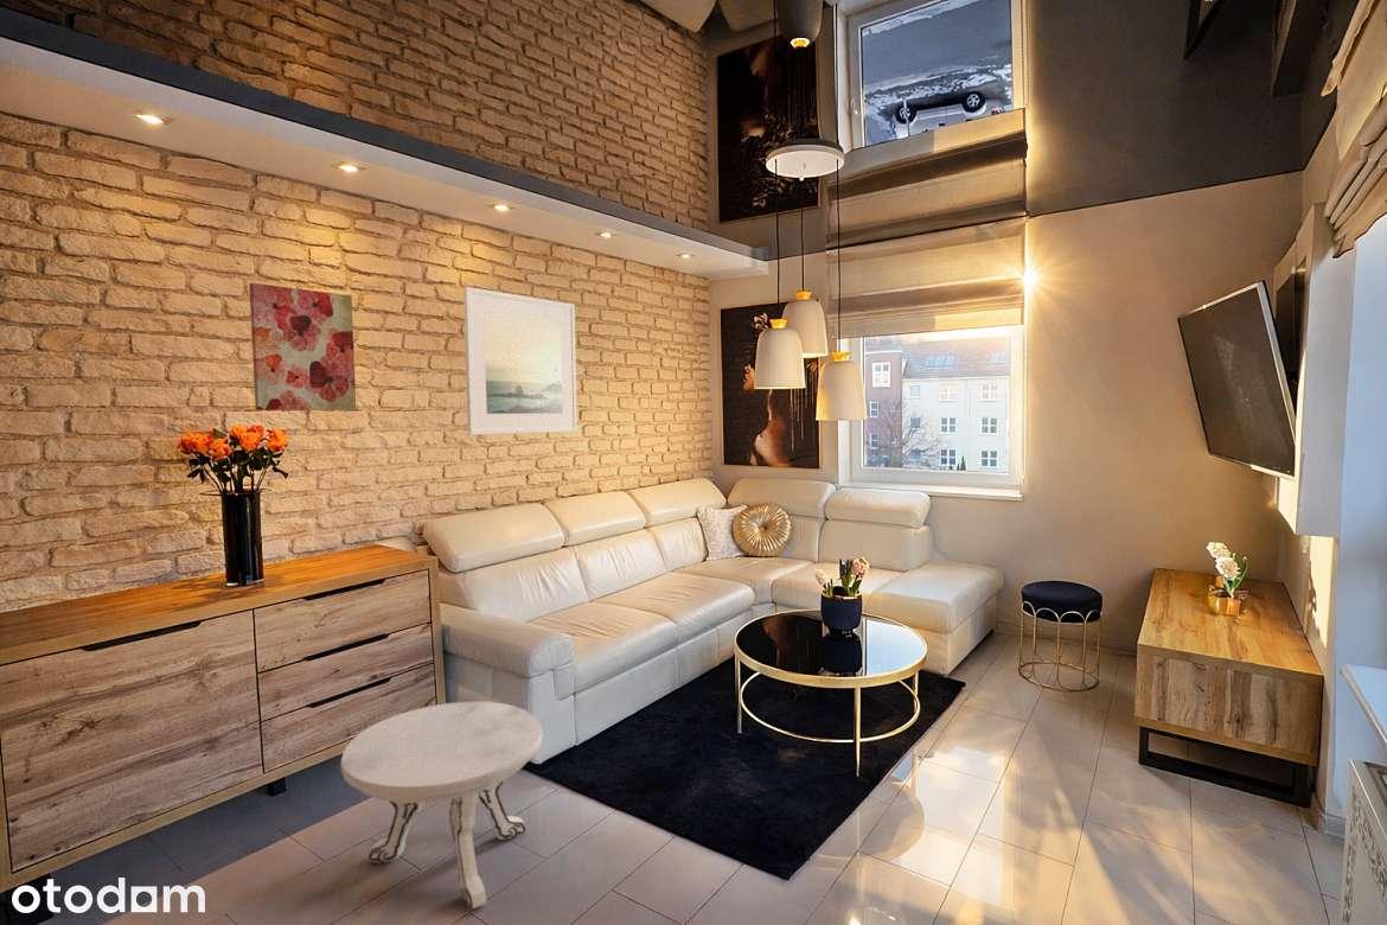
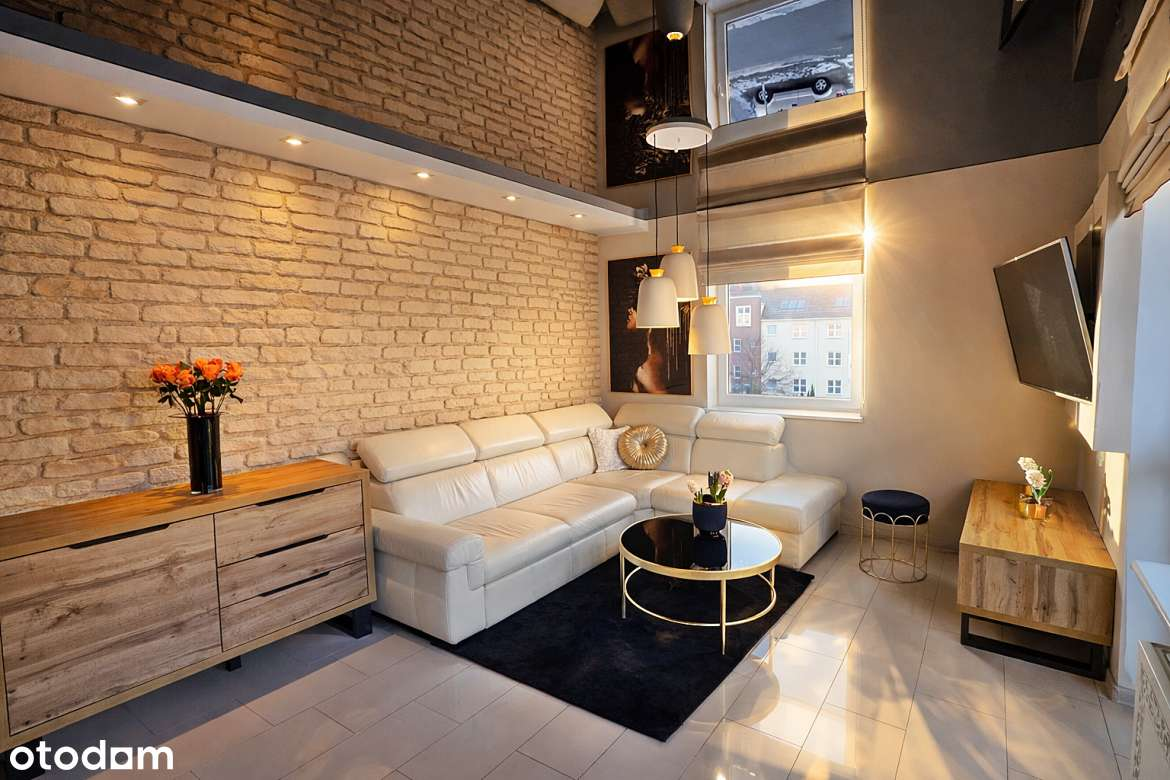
- side table (446, 799)
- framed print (524, 364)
- wall art (305, 350)
